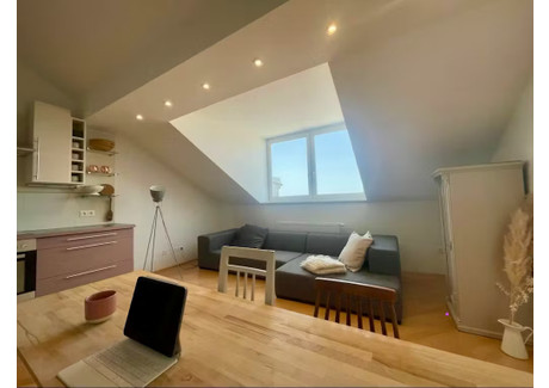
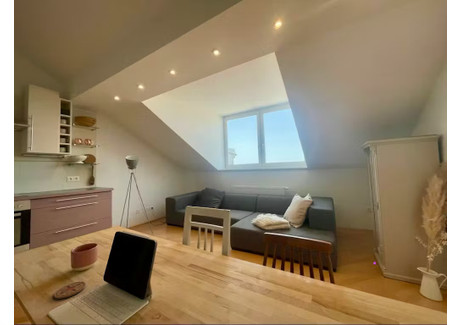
+ coaster (70, 289)
